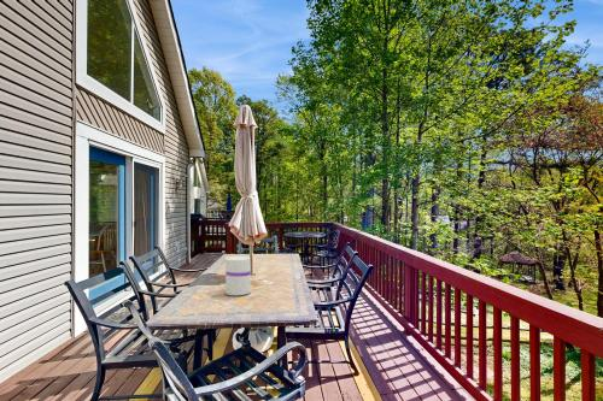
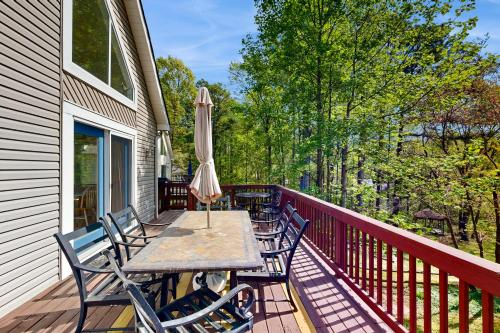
- vase (238, 275)
